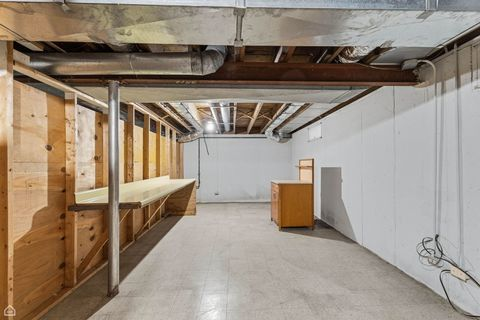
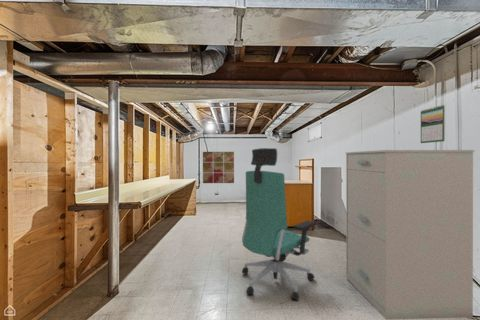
+ filing cabinet (399, 223)
+ chair (273, 215)
+ calendar (432, 124)
+ wall art (218, 167)
